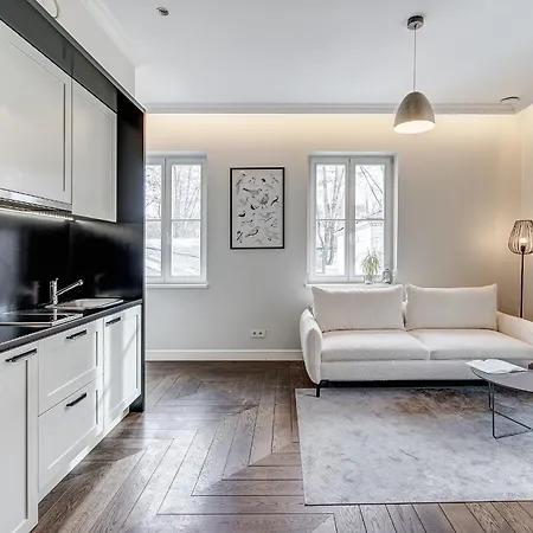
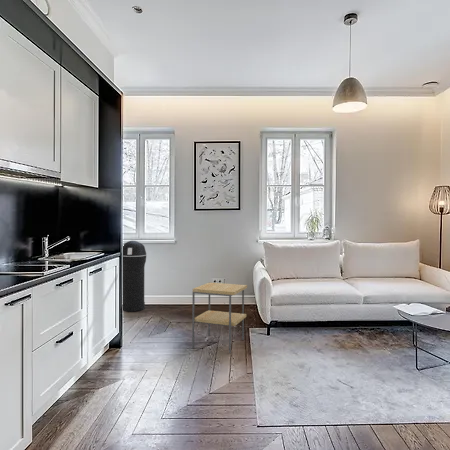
+ side table (220, 315)
+ trash can (133, 274)
